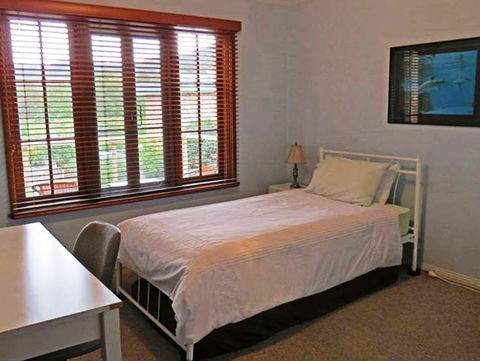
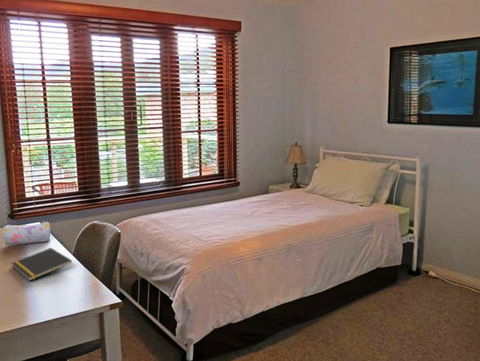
+ notepad (41, 262)
+ pencil case (27, 233)
